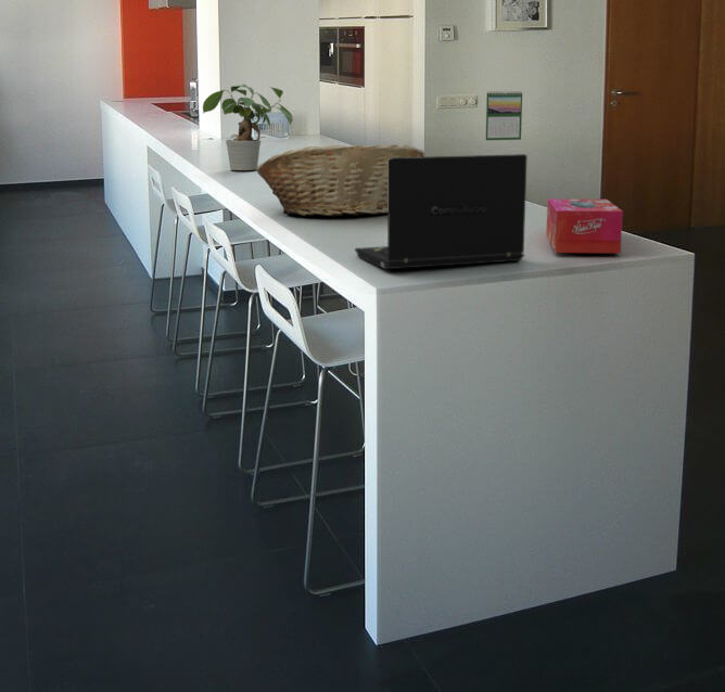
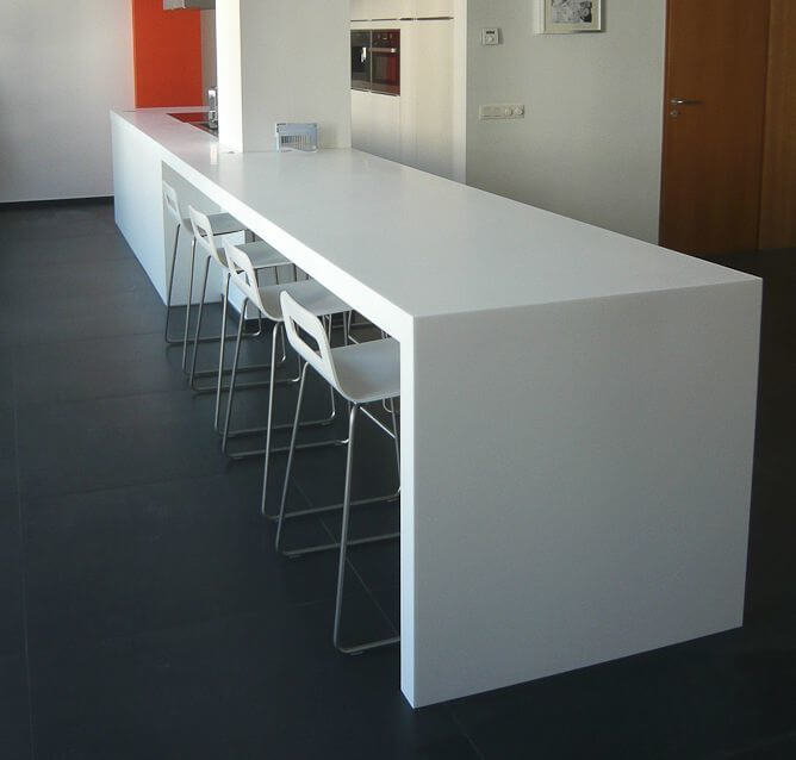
- laptop (438, 207)
- calendar (504, 115)
- tissue box (582, 225)
- potted plant (253, 127)
- fruit basket (342, 177)
